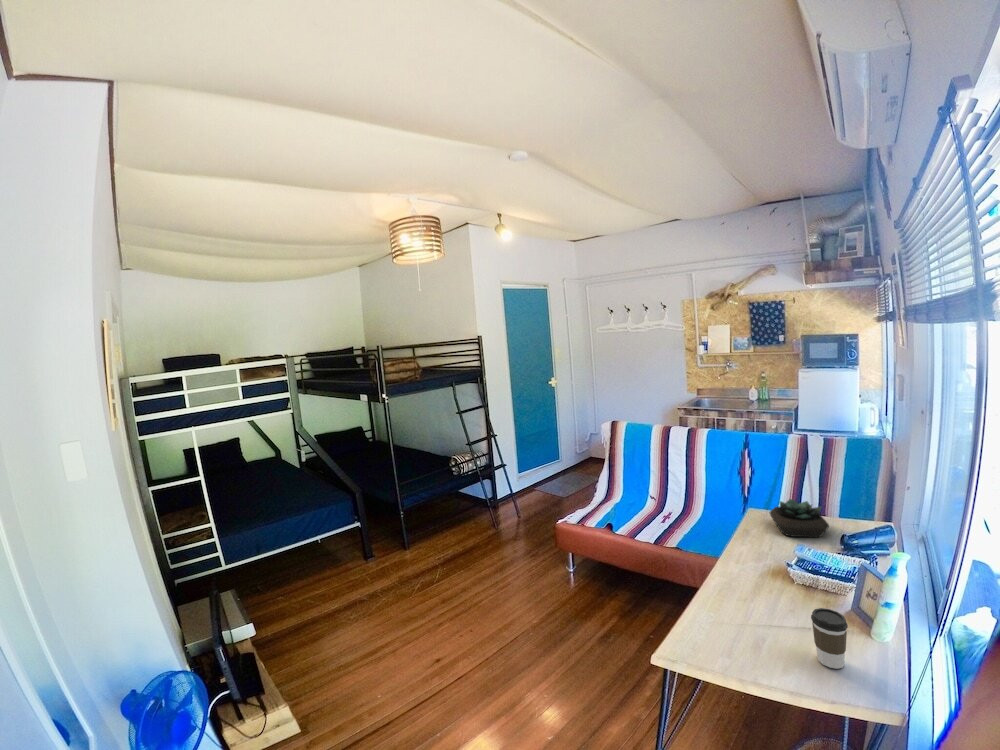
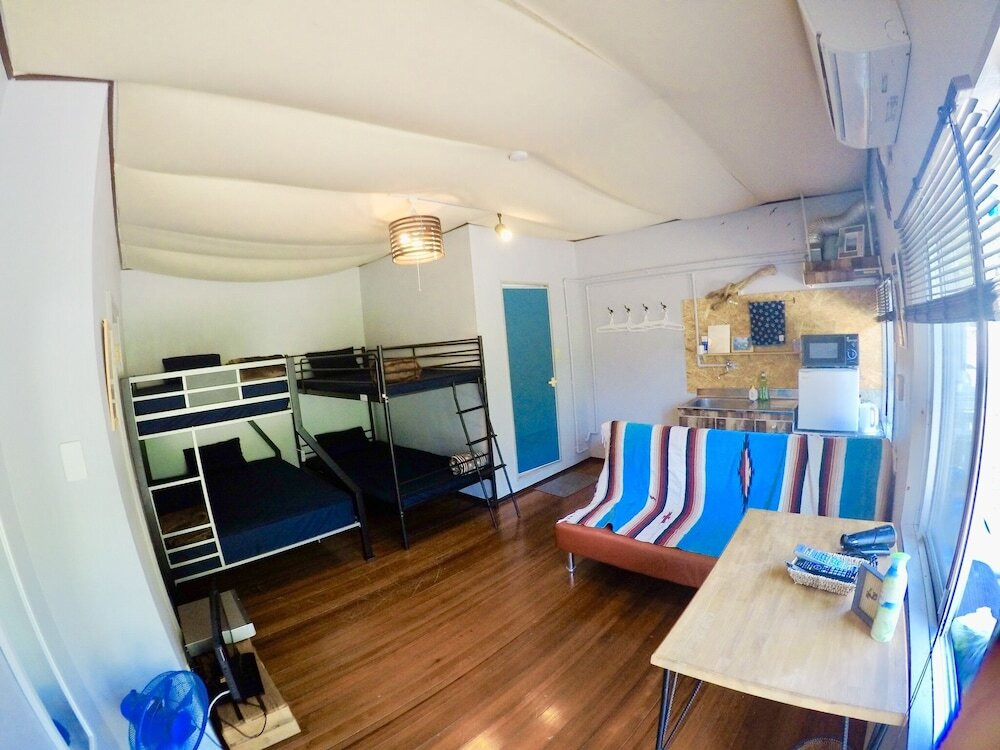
- succulent plant (797, 516)
- coffee cup (829, 638)
